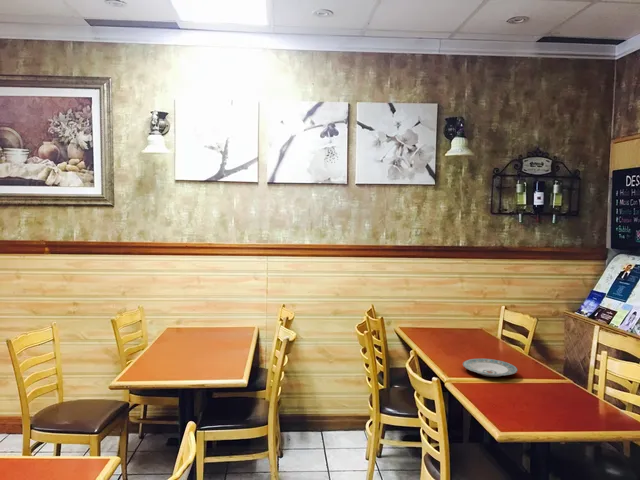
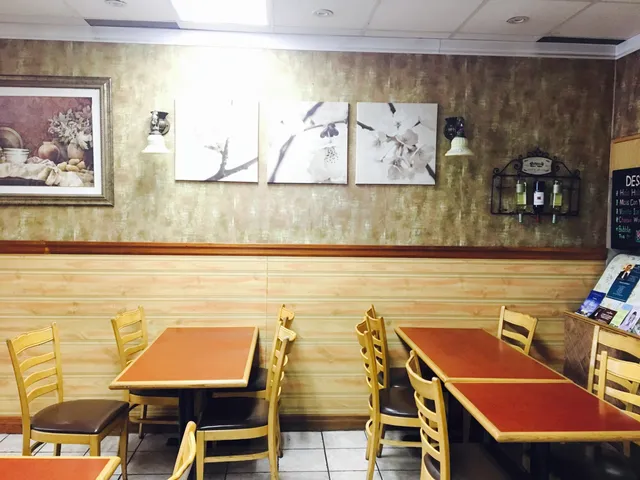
- plate (489, 369)
